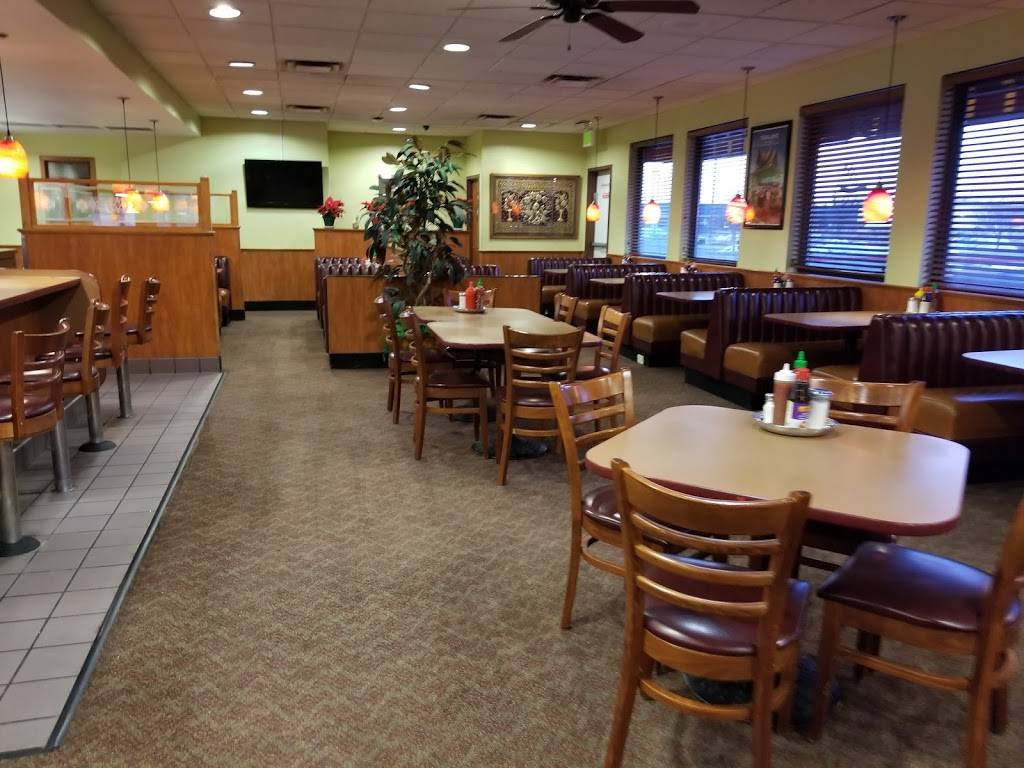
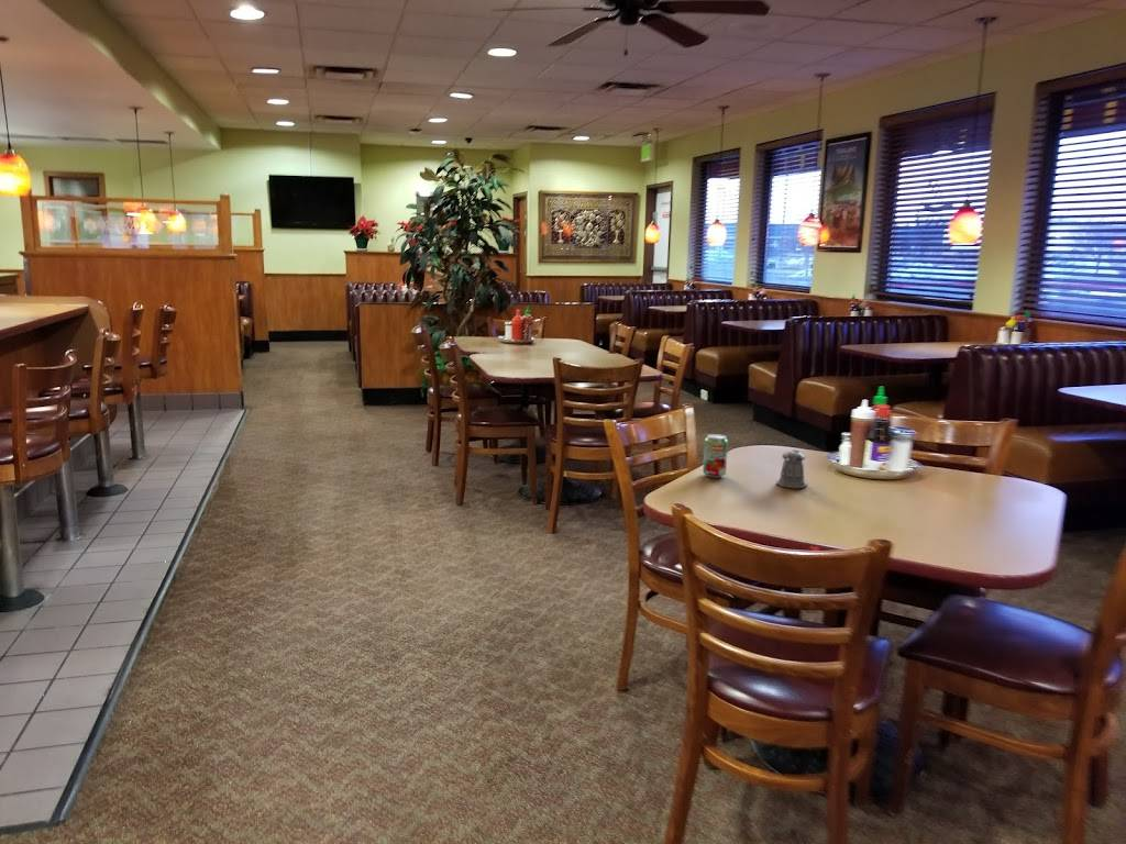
+ beverage can (715, 455)
+ pepper shaker (791, 467)
